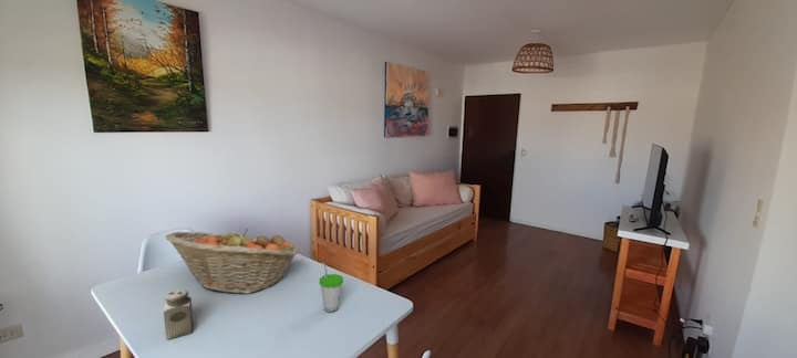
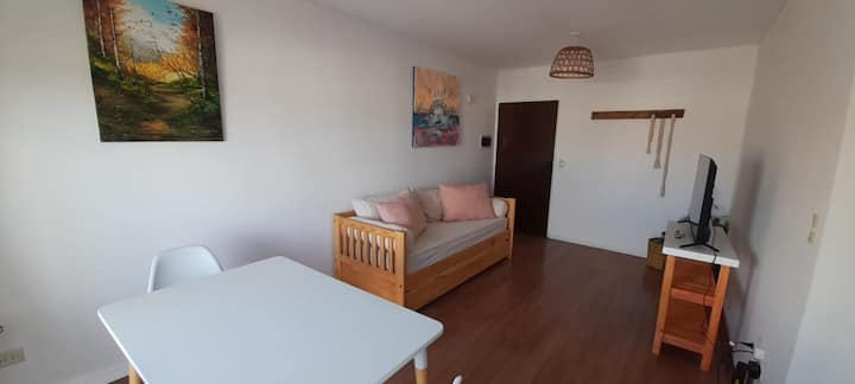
- cup (331, 286)
- fruit basket (236, 252)
- salt shaker (178, 312)
